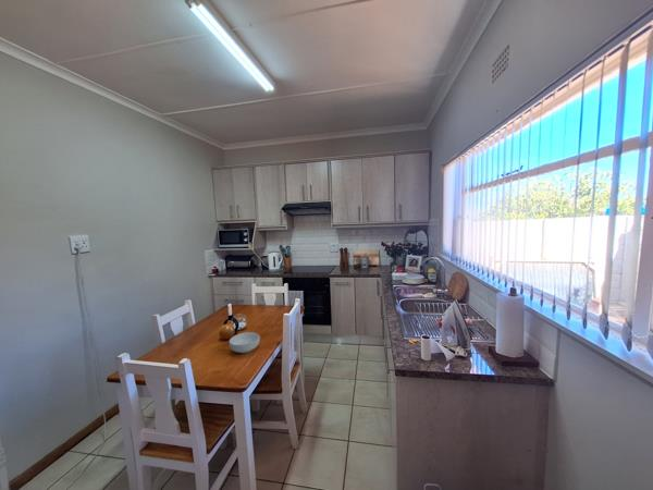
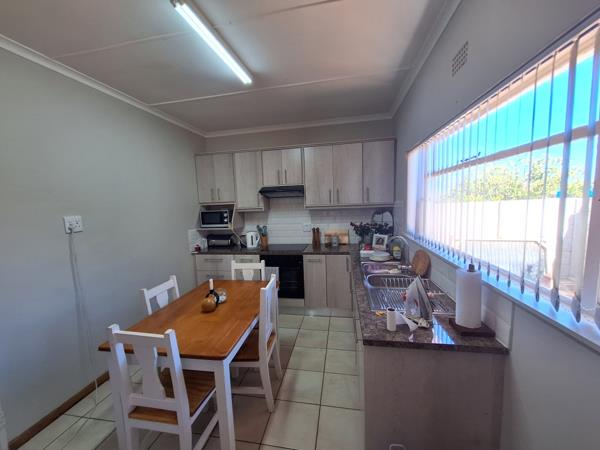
- cereal bowl (245, 343)
